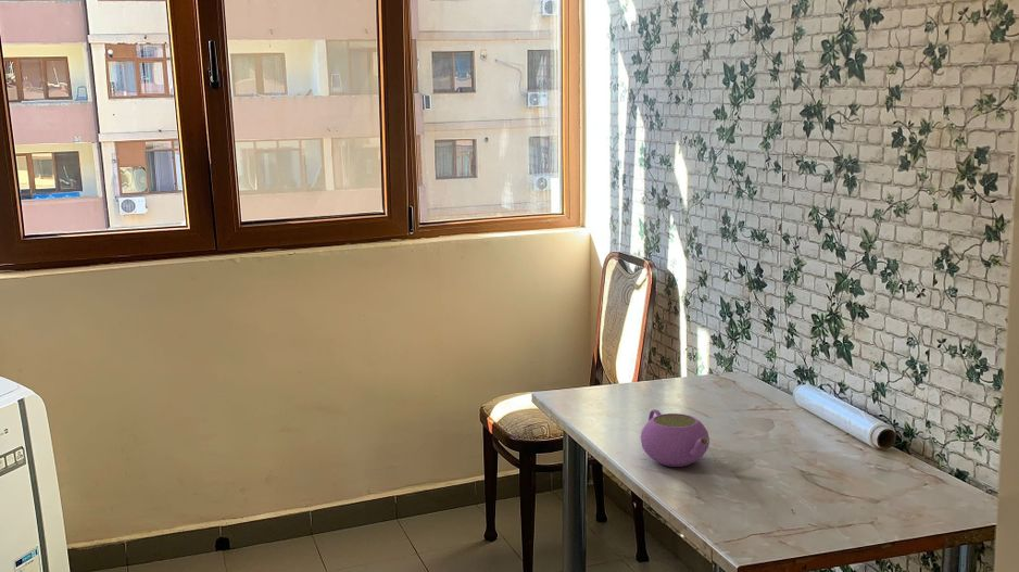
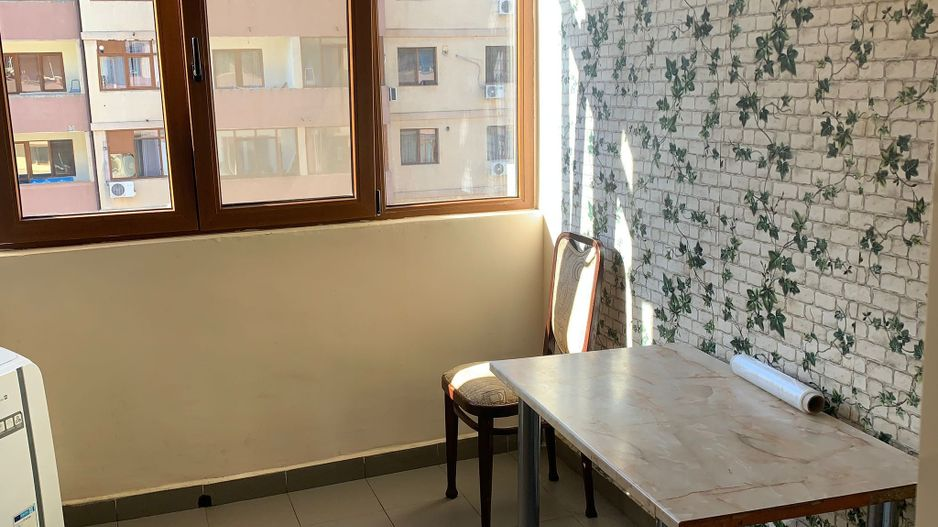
- teapot (676, 441)
